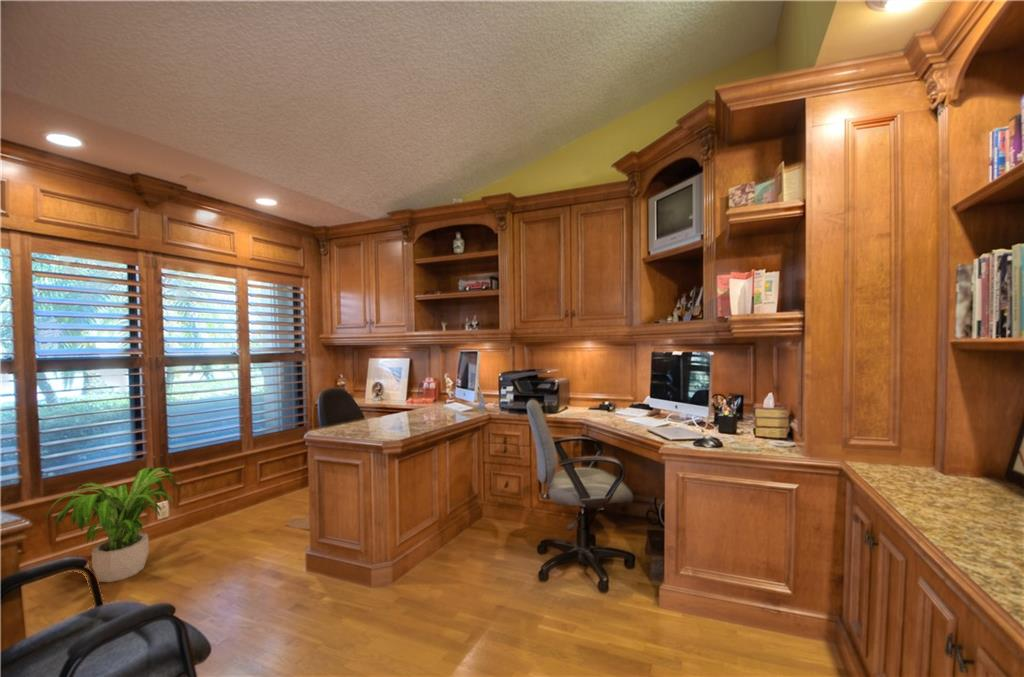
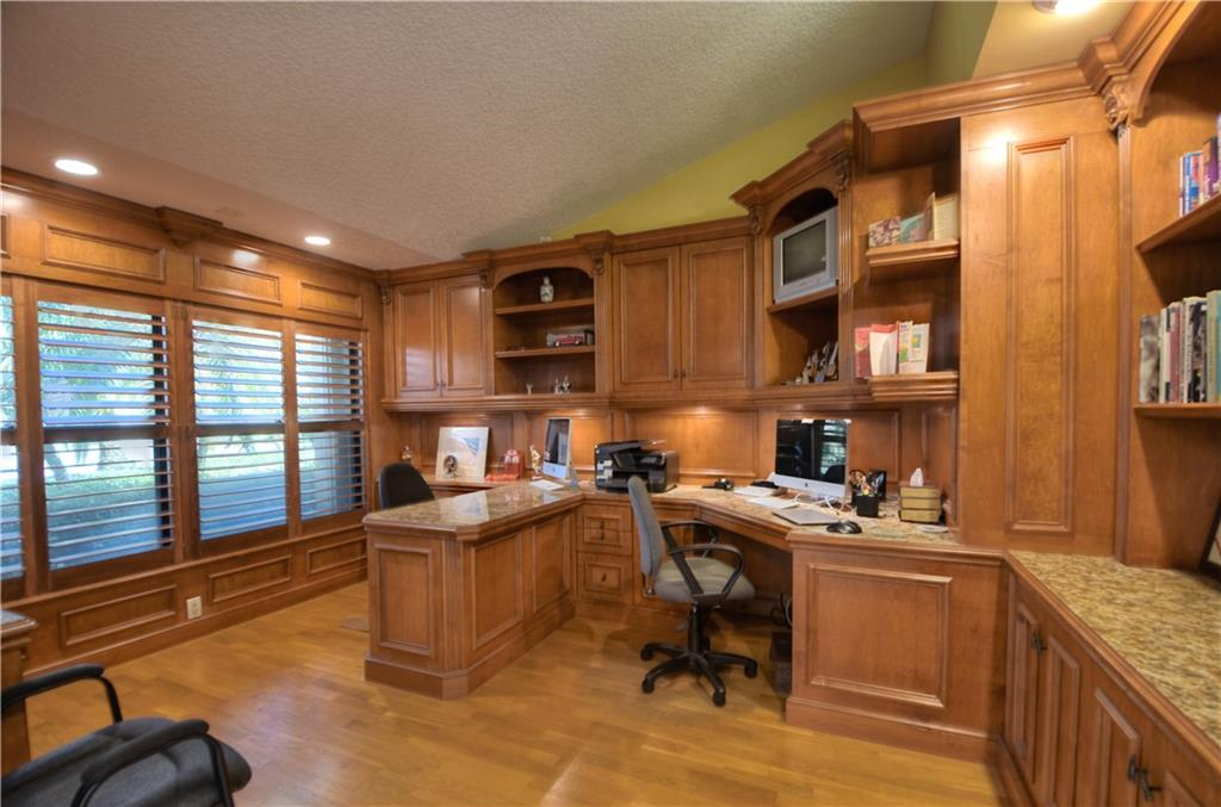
- potted plant (126, 524)
